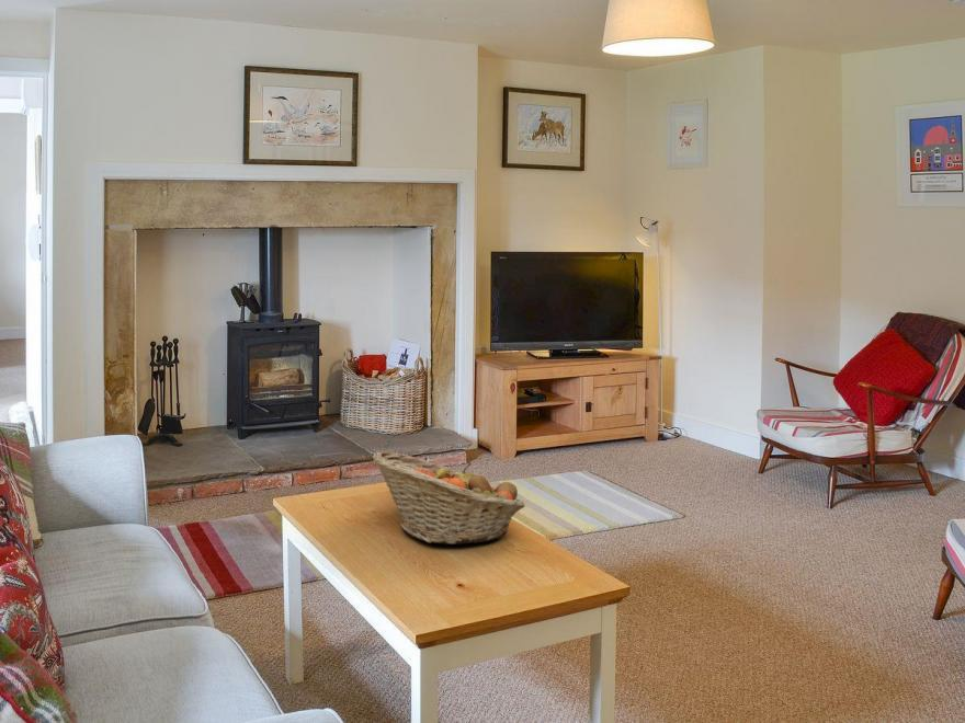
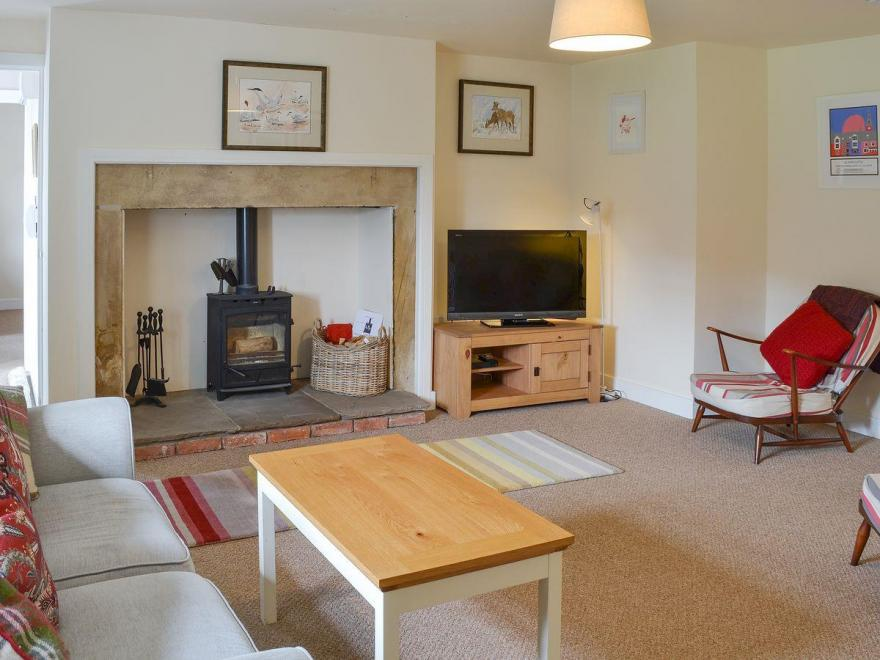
- fruit basket (446, 492)
